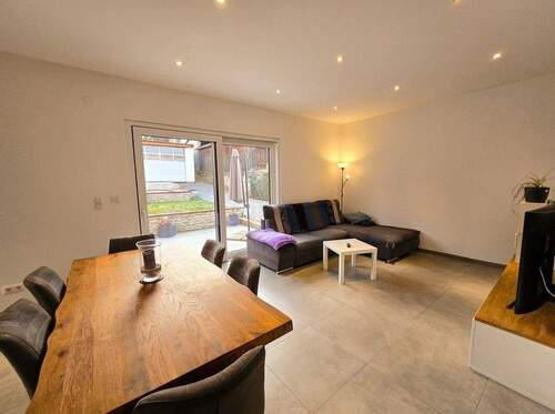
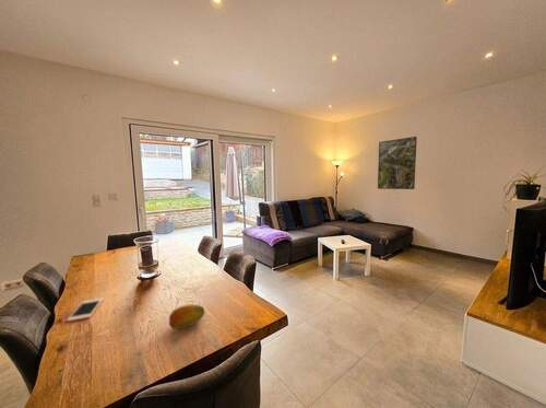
+ cell phone (86, 308)
+ fruit (187, 315)
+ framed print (395, 164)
